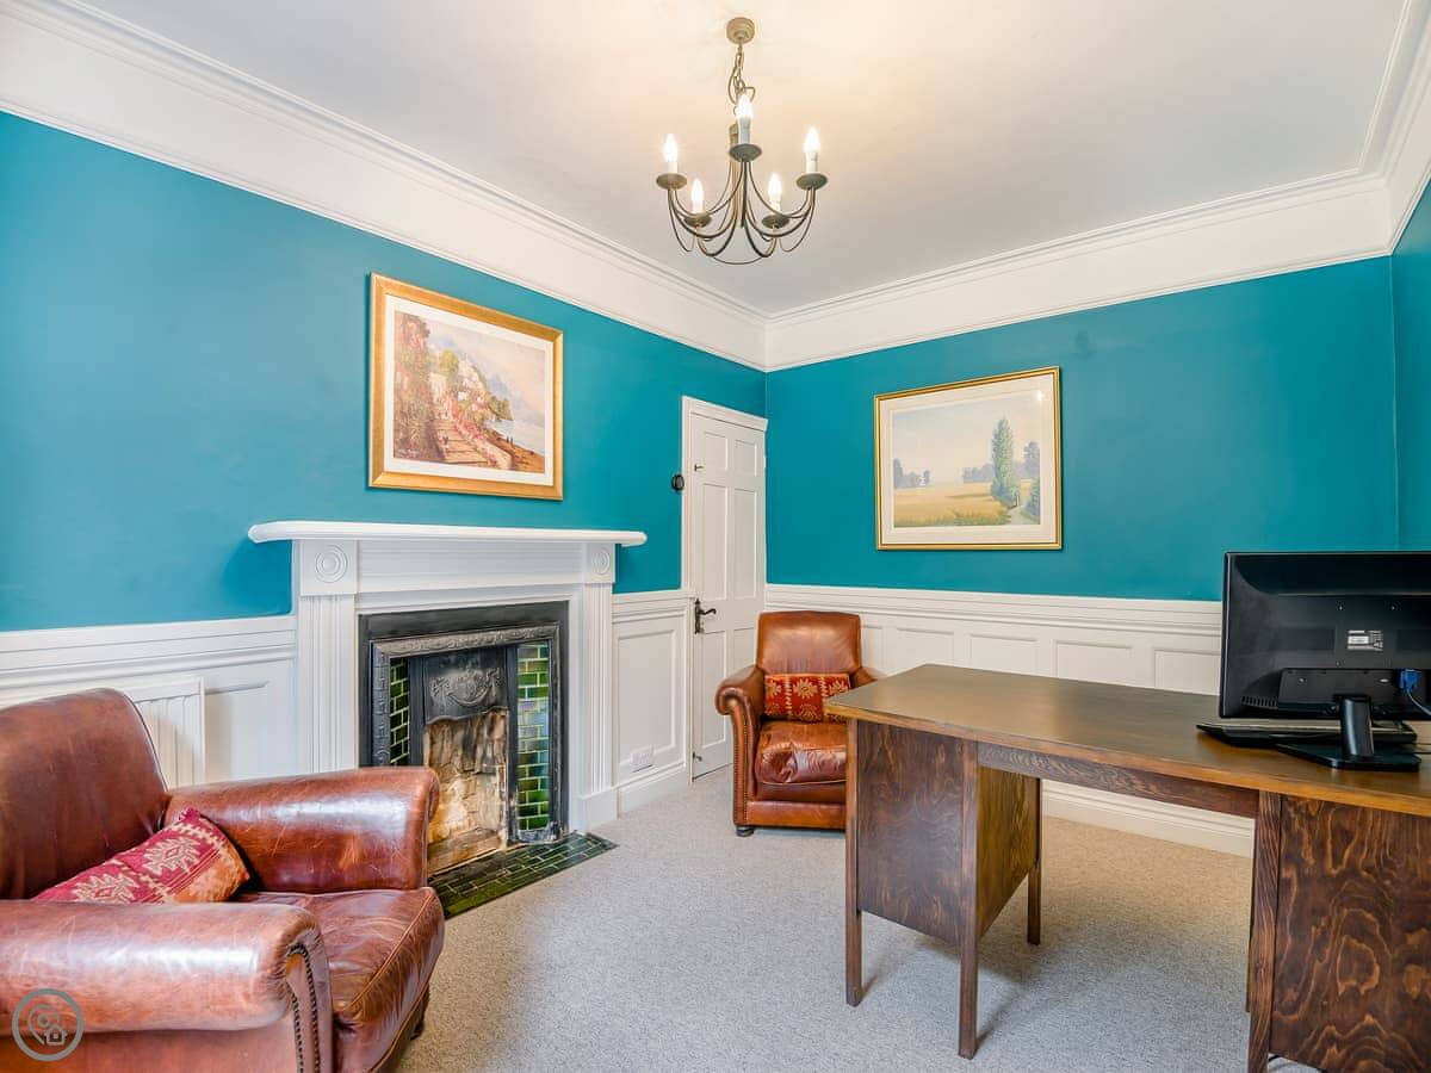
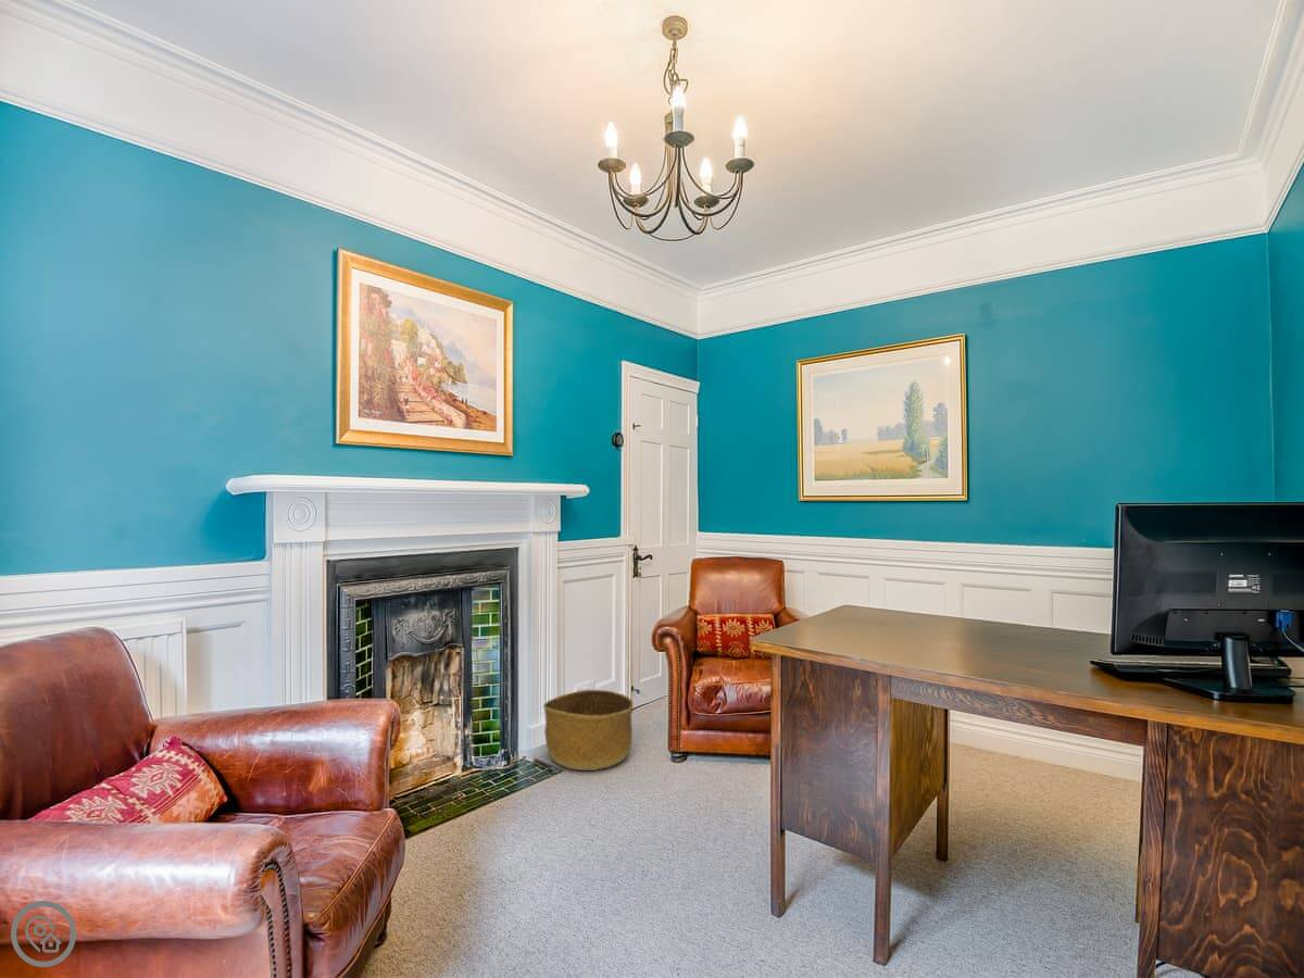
+ basket (590, 728)
